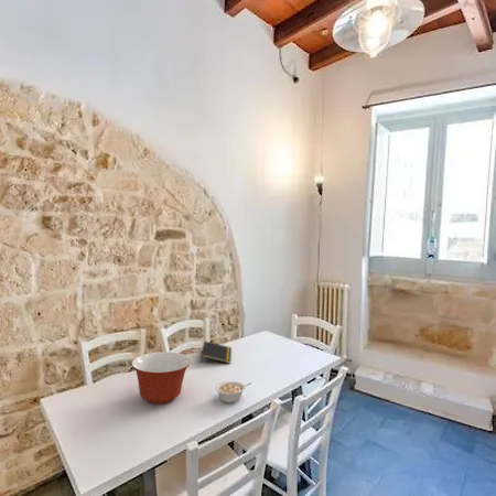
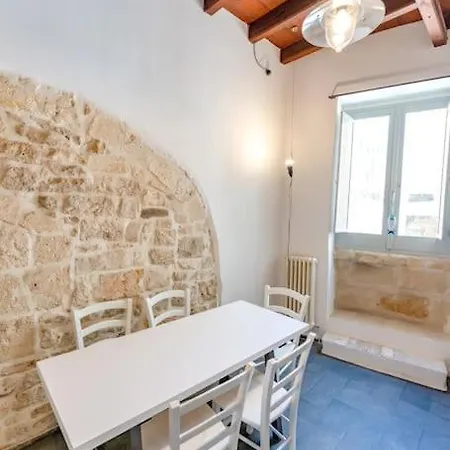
- notepad (216, 352)
- mixing bowl (161, 379)
- legume (230, 390)
